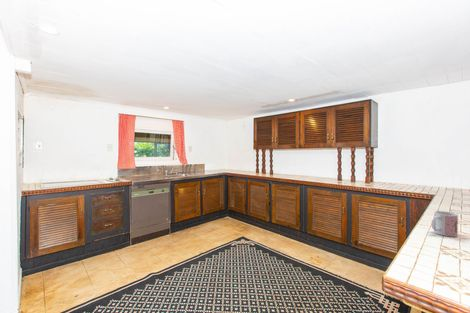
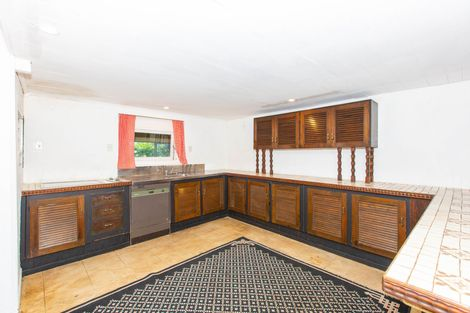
- mug (443, 223)
